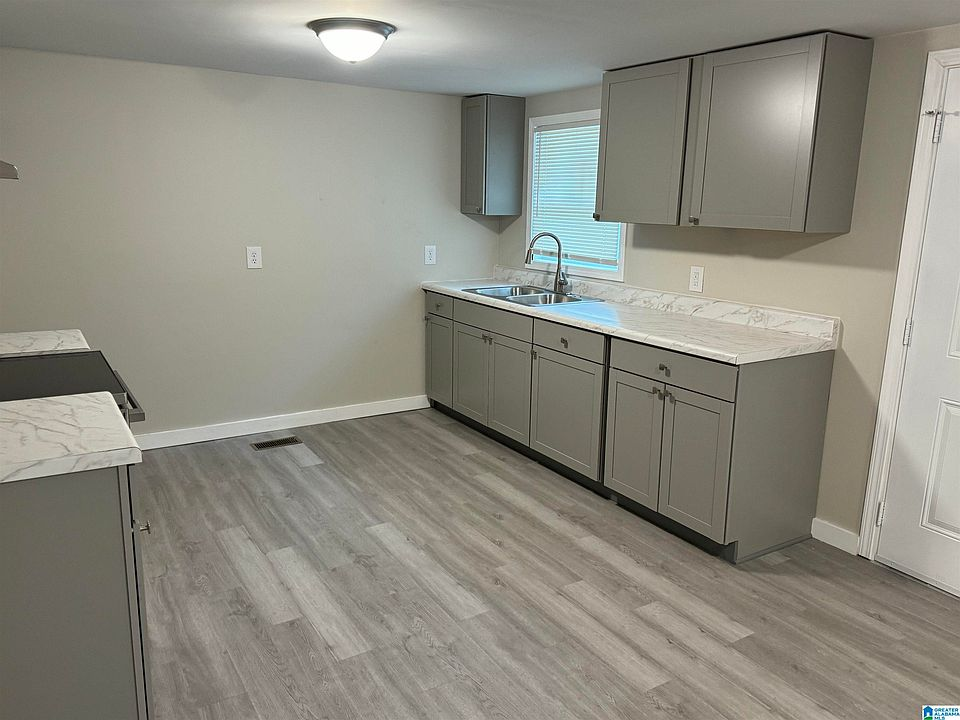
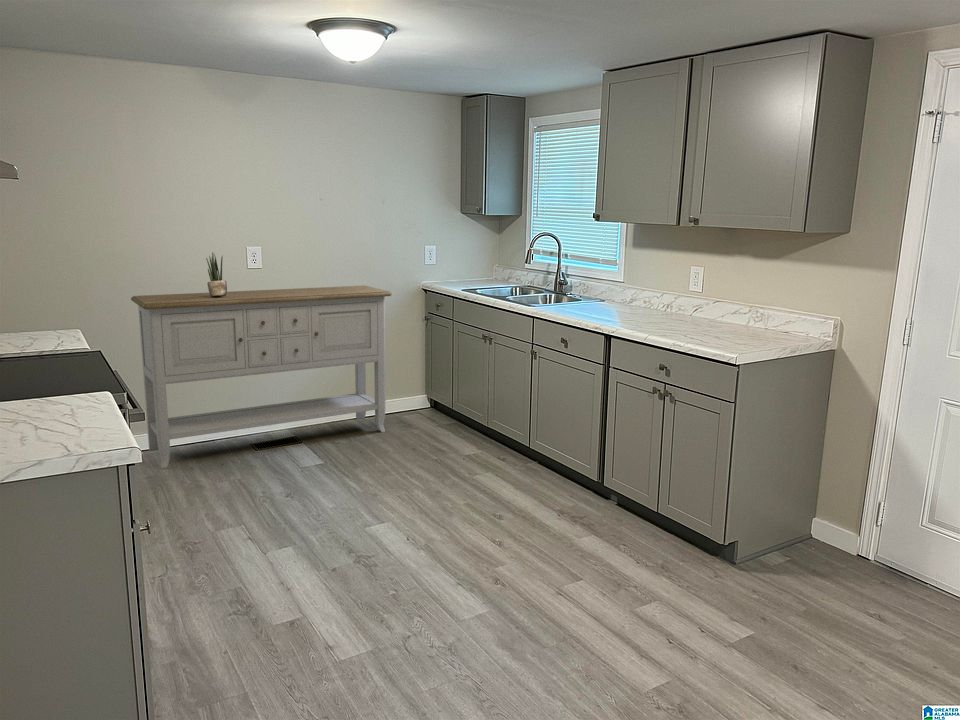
+ potted plant (216, 274)
+ sideboard (271, 369)
